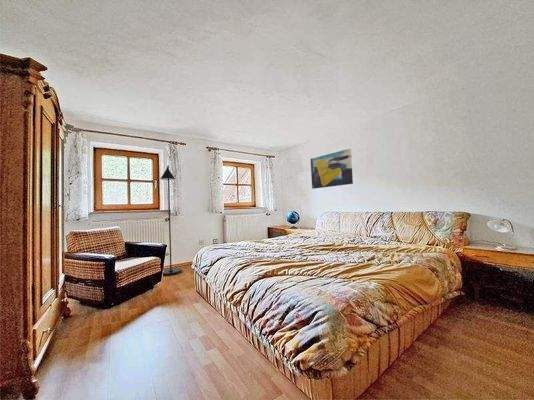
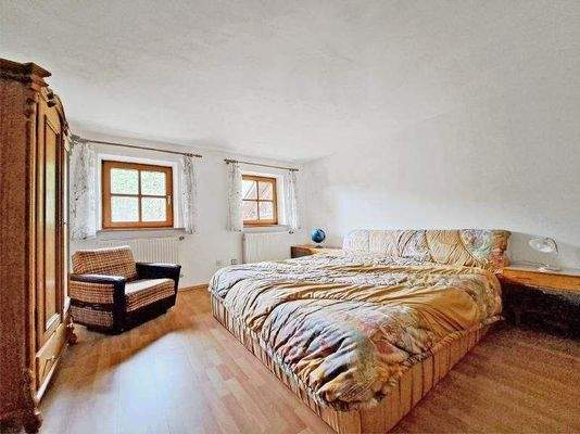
- wall art (329, 170)
- floor lamp (169, 219)
